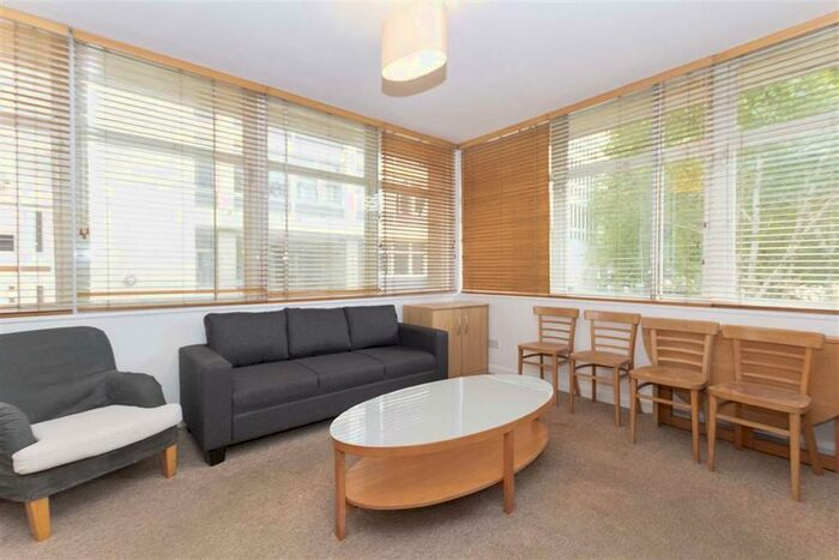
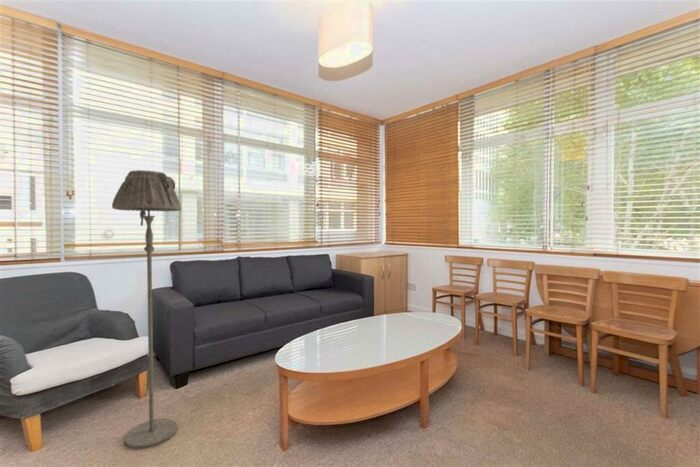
+ floor lamp (149, 304)
